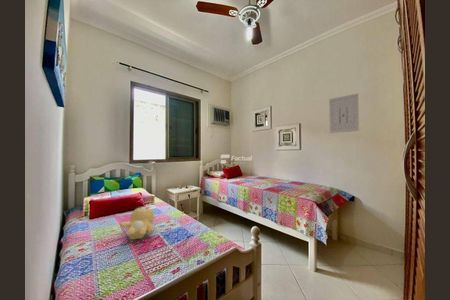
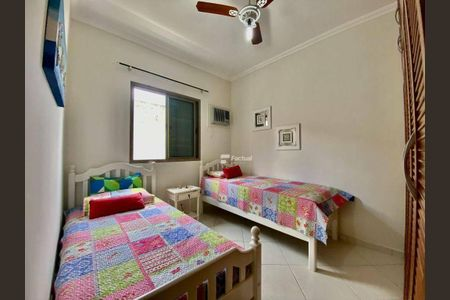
- wall art (343, 114)
- teddy bear (139, 221)
